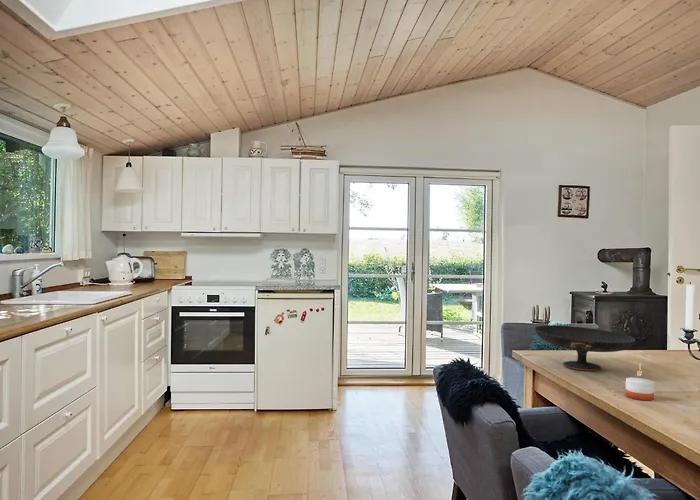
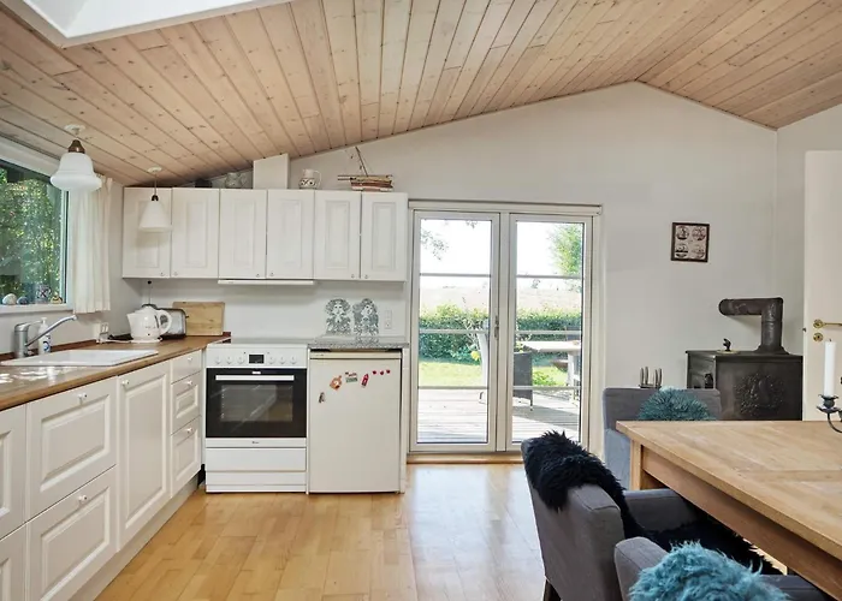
- decorative bowl (582, 349)
- candle (639, 379)
